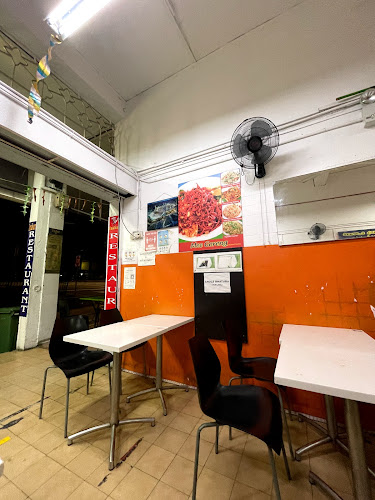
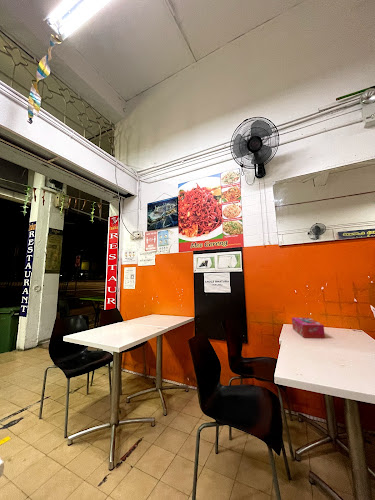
+ tissue box (306, 327)
